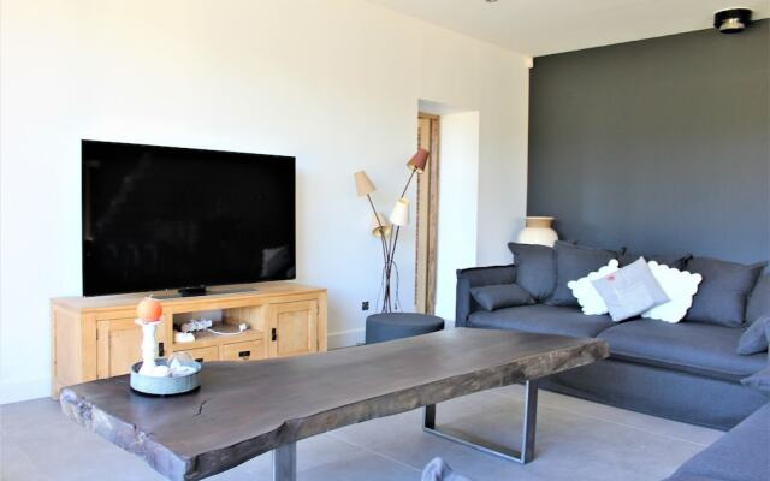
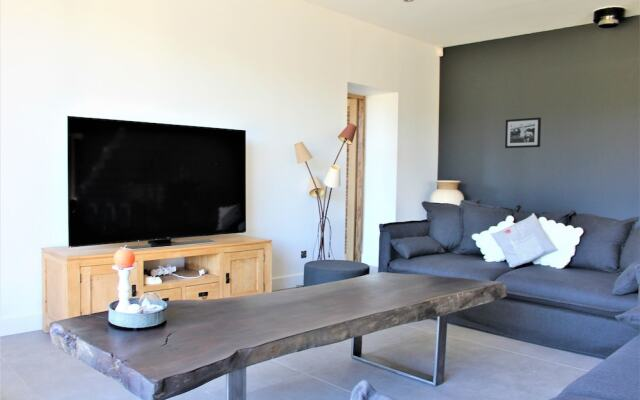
+ picture frame (522, 133)
